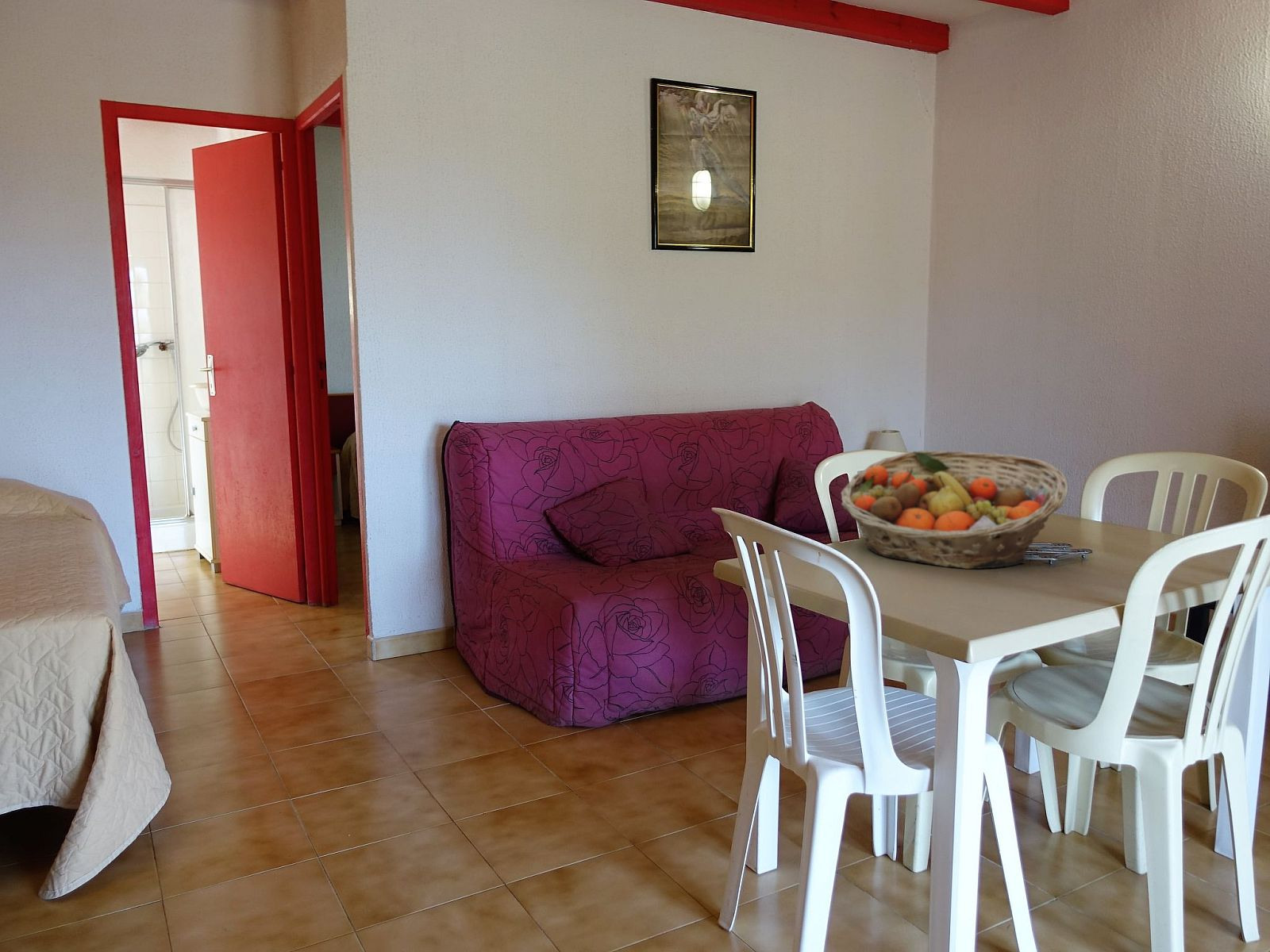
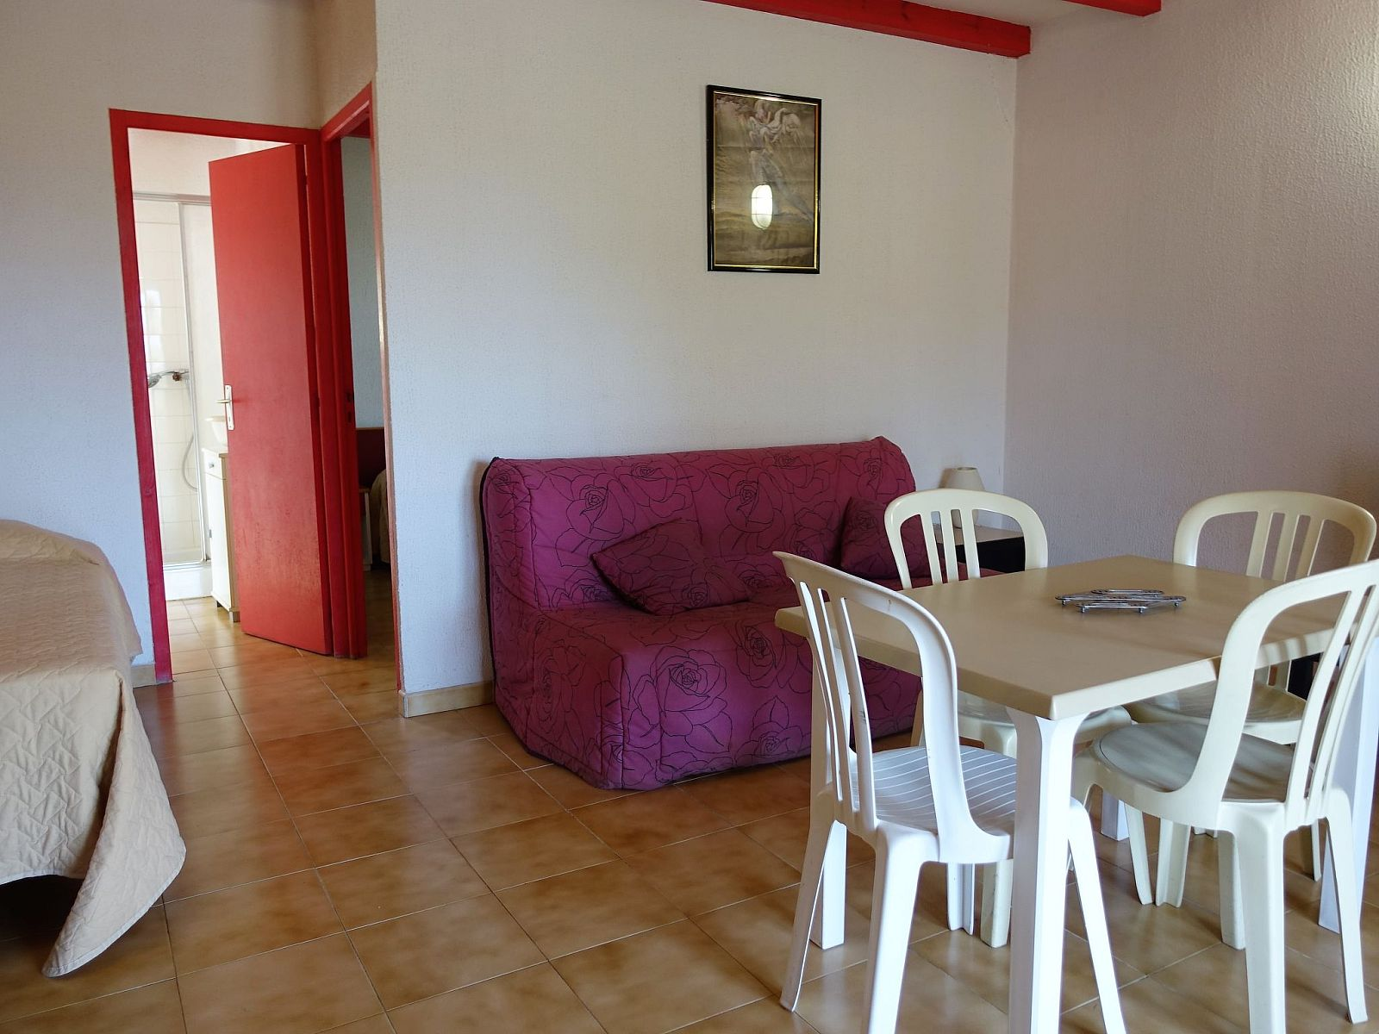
- fruit basket (949, 505)
